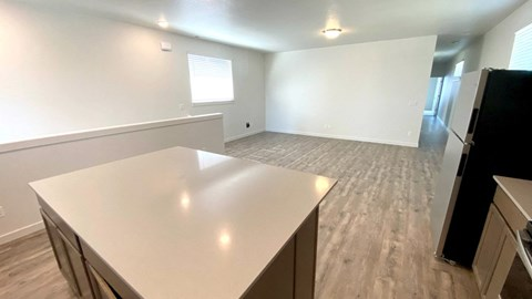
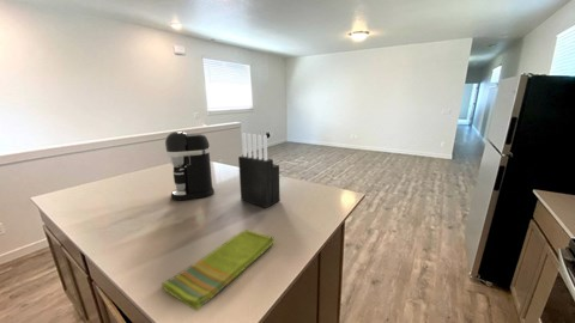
+ knife block (260, 167)
+ dish towel (225, 258)
+ coffee maker (189, 163)
